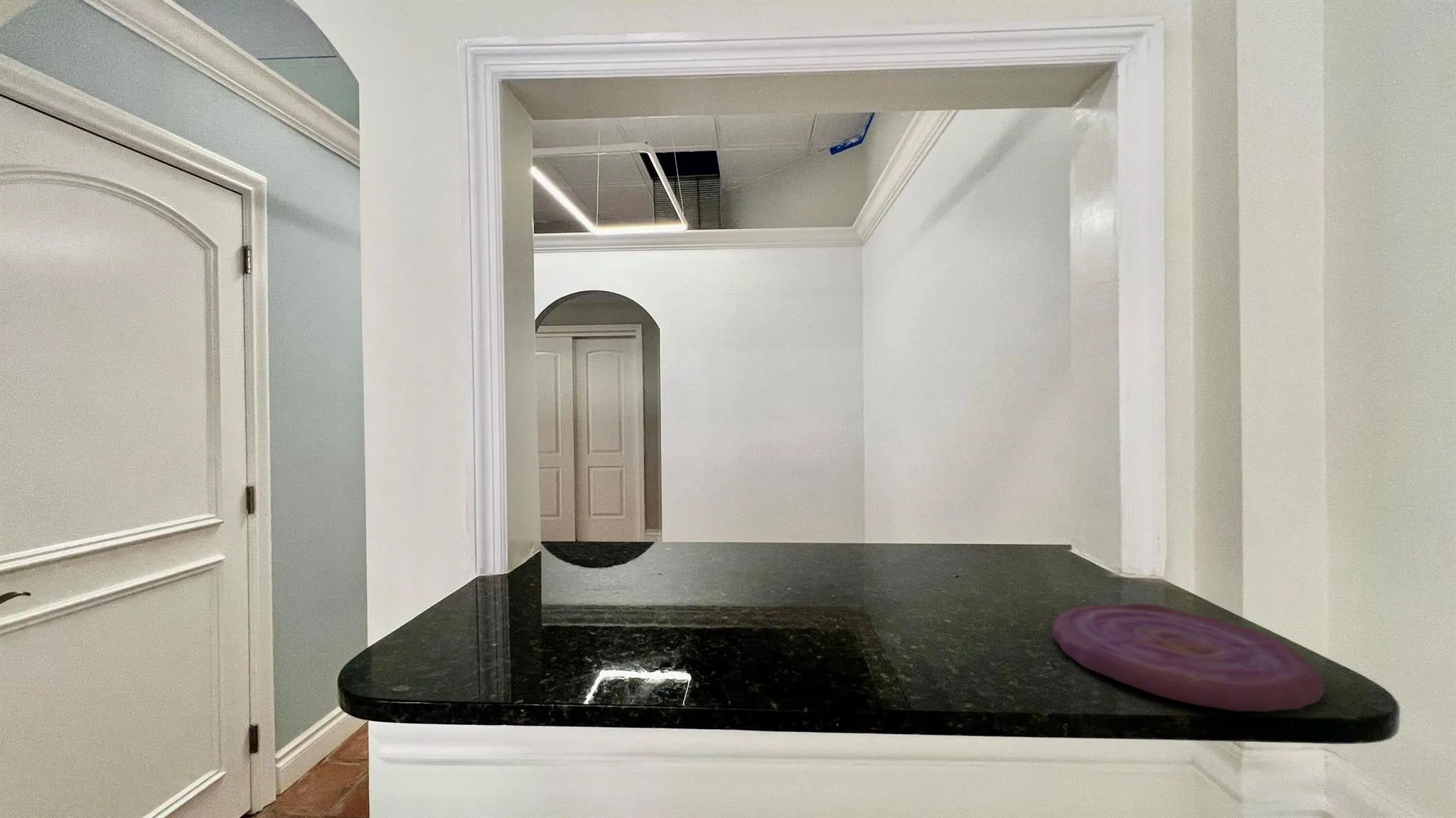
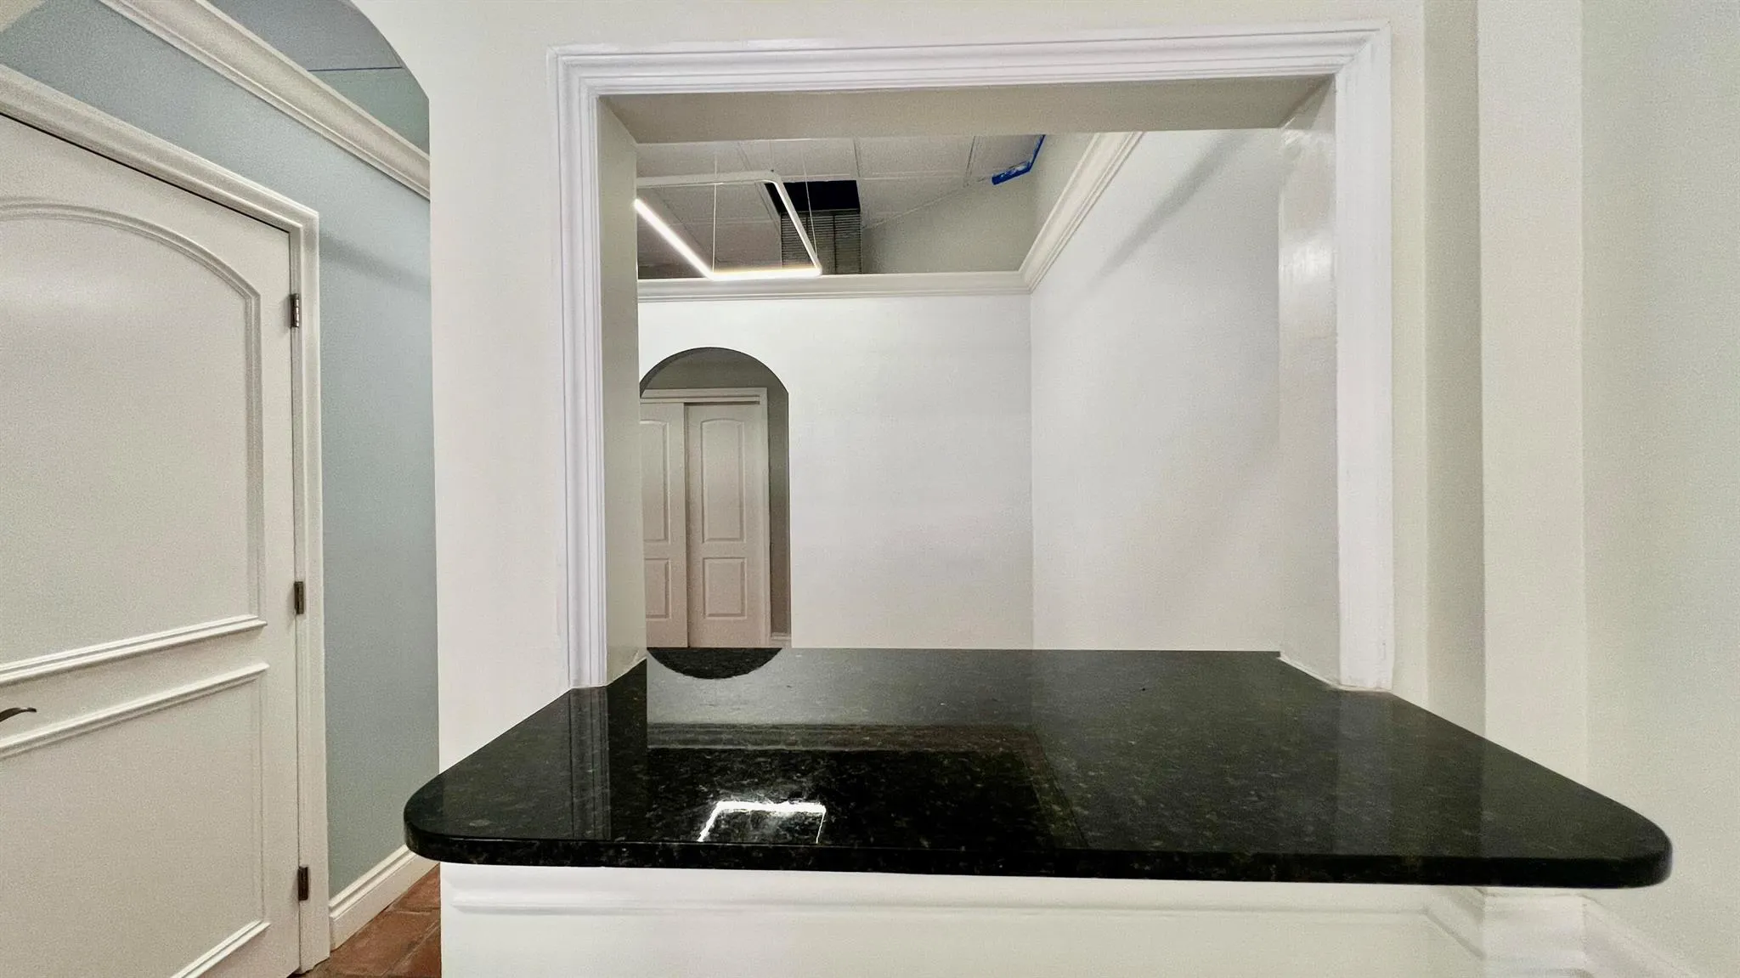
- plate (1172, 647)
